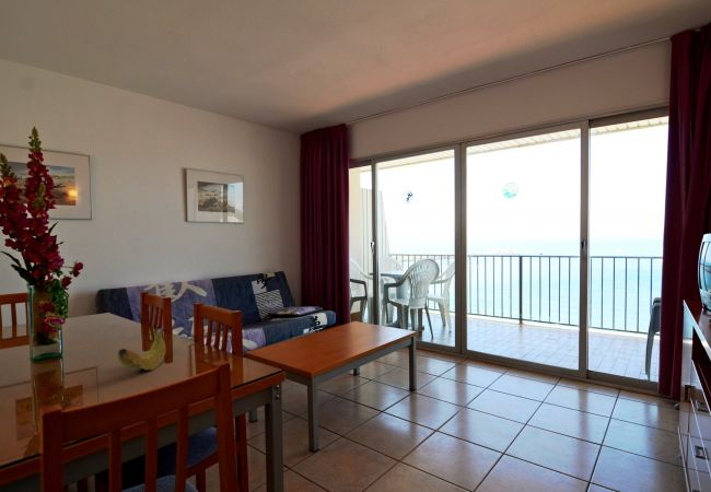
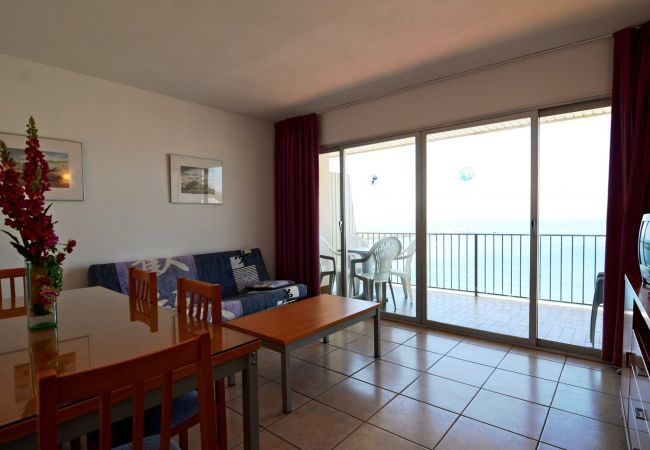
- fruit (147, 354)
